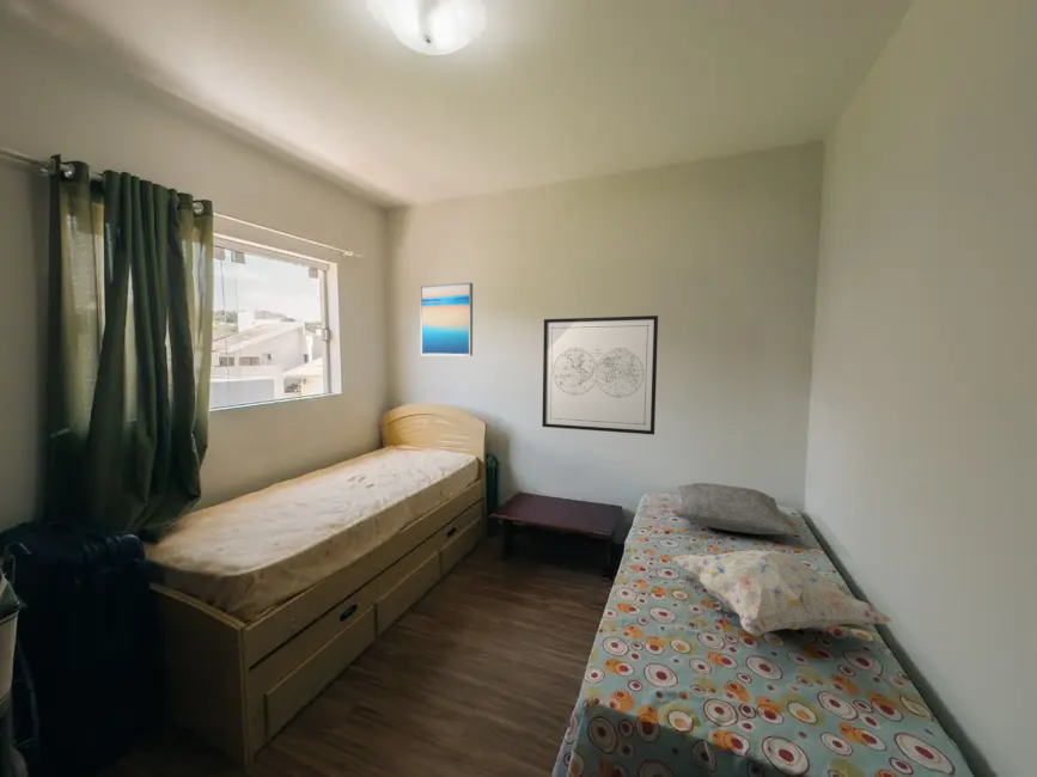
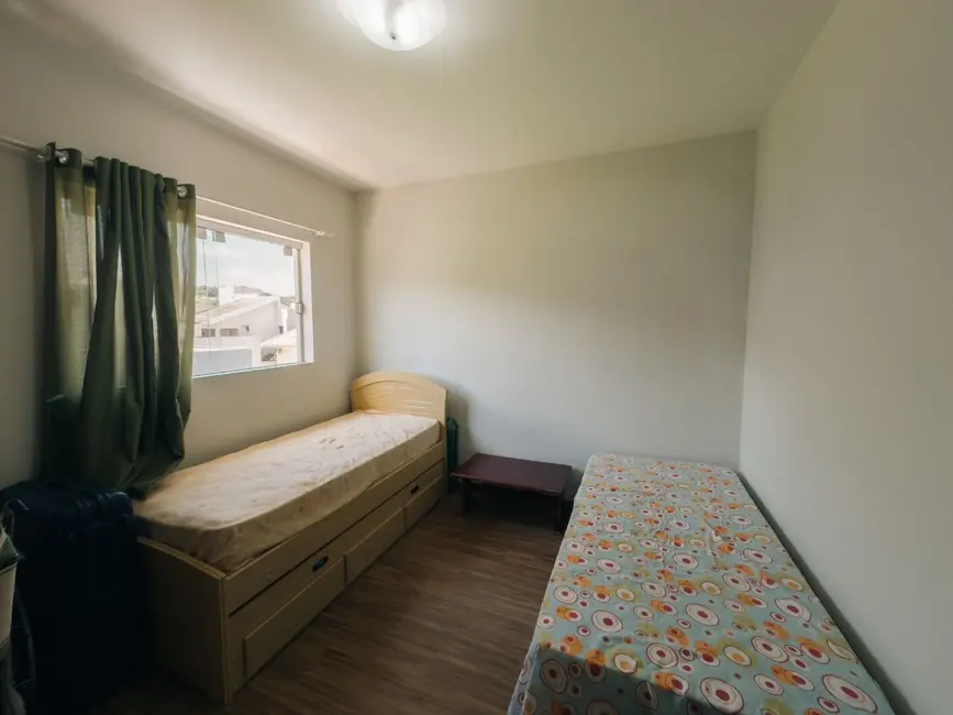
- wall art (597, 374)
- wall art (445, 319)
- decorative pillow (768, 586)
- pillow (727, 506)
